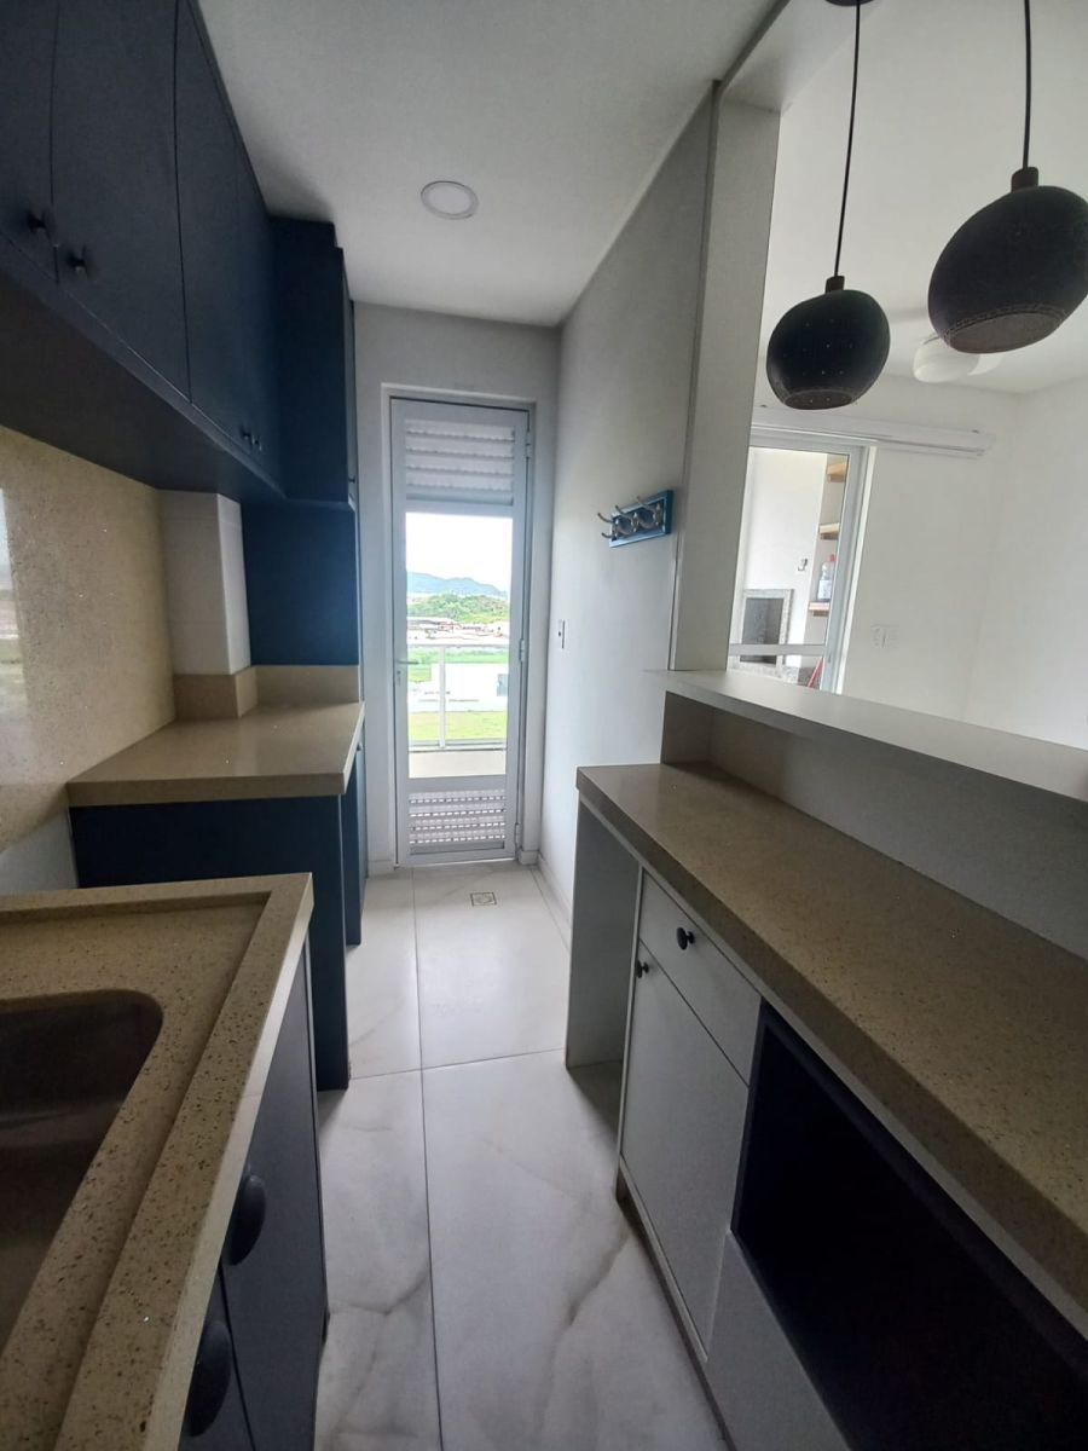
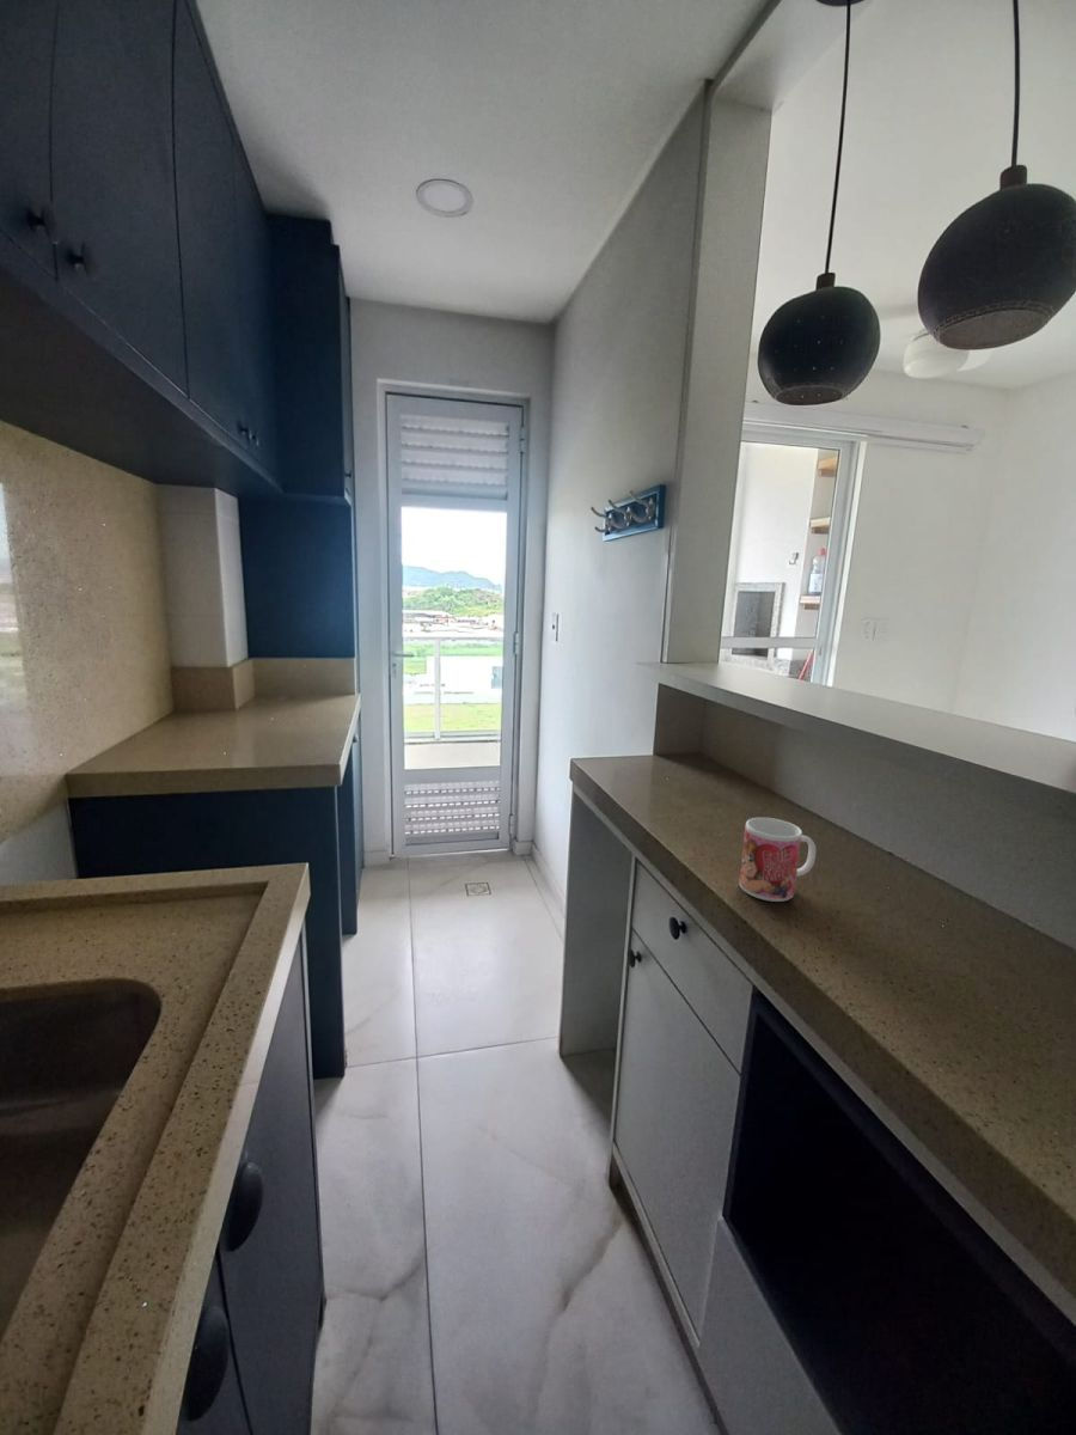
+ mug (781, 857)
